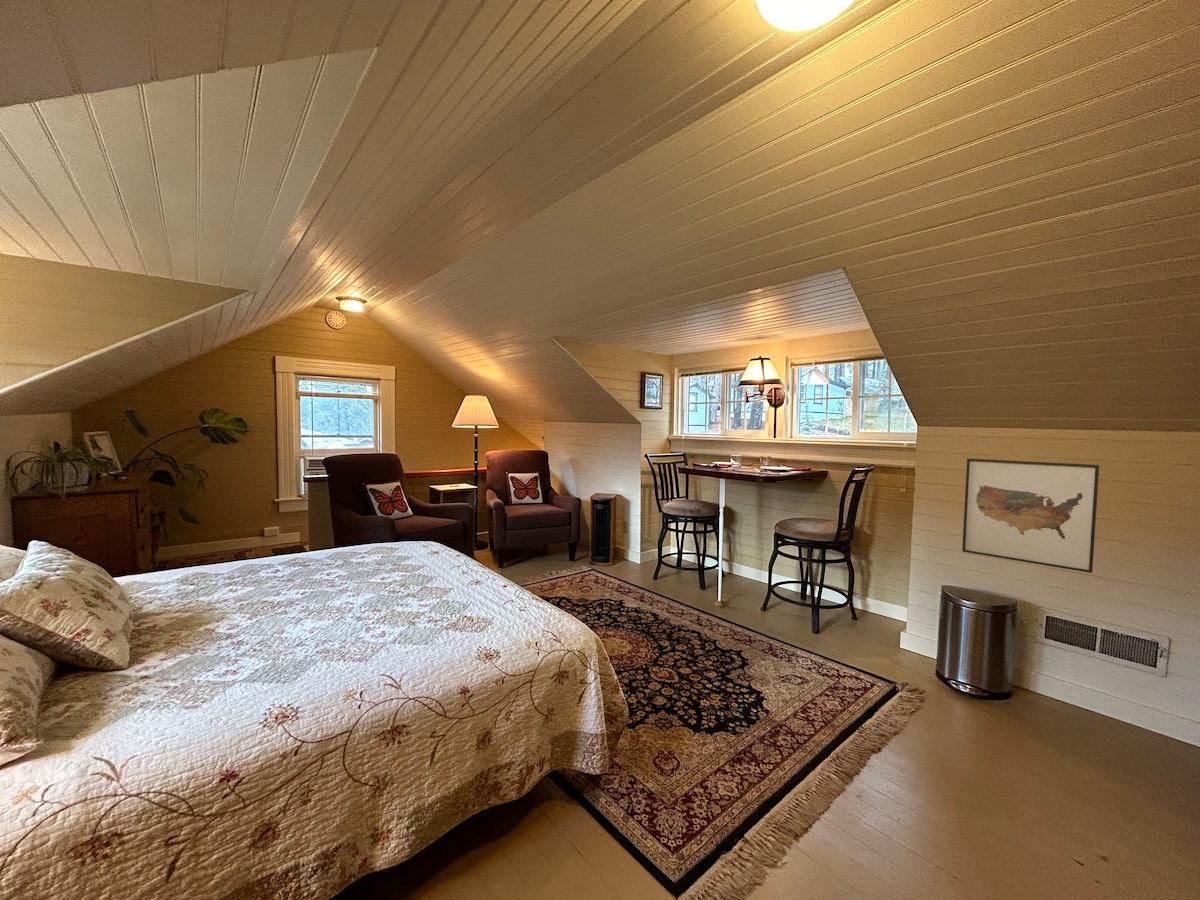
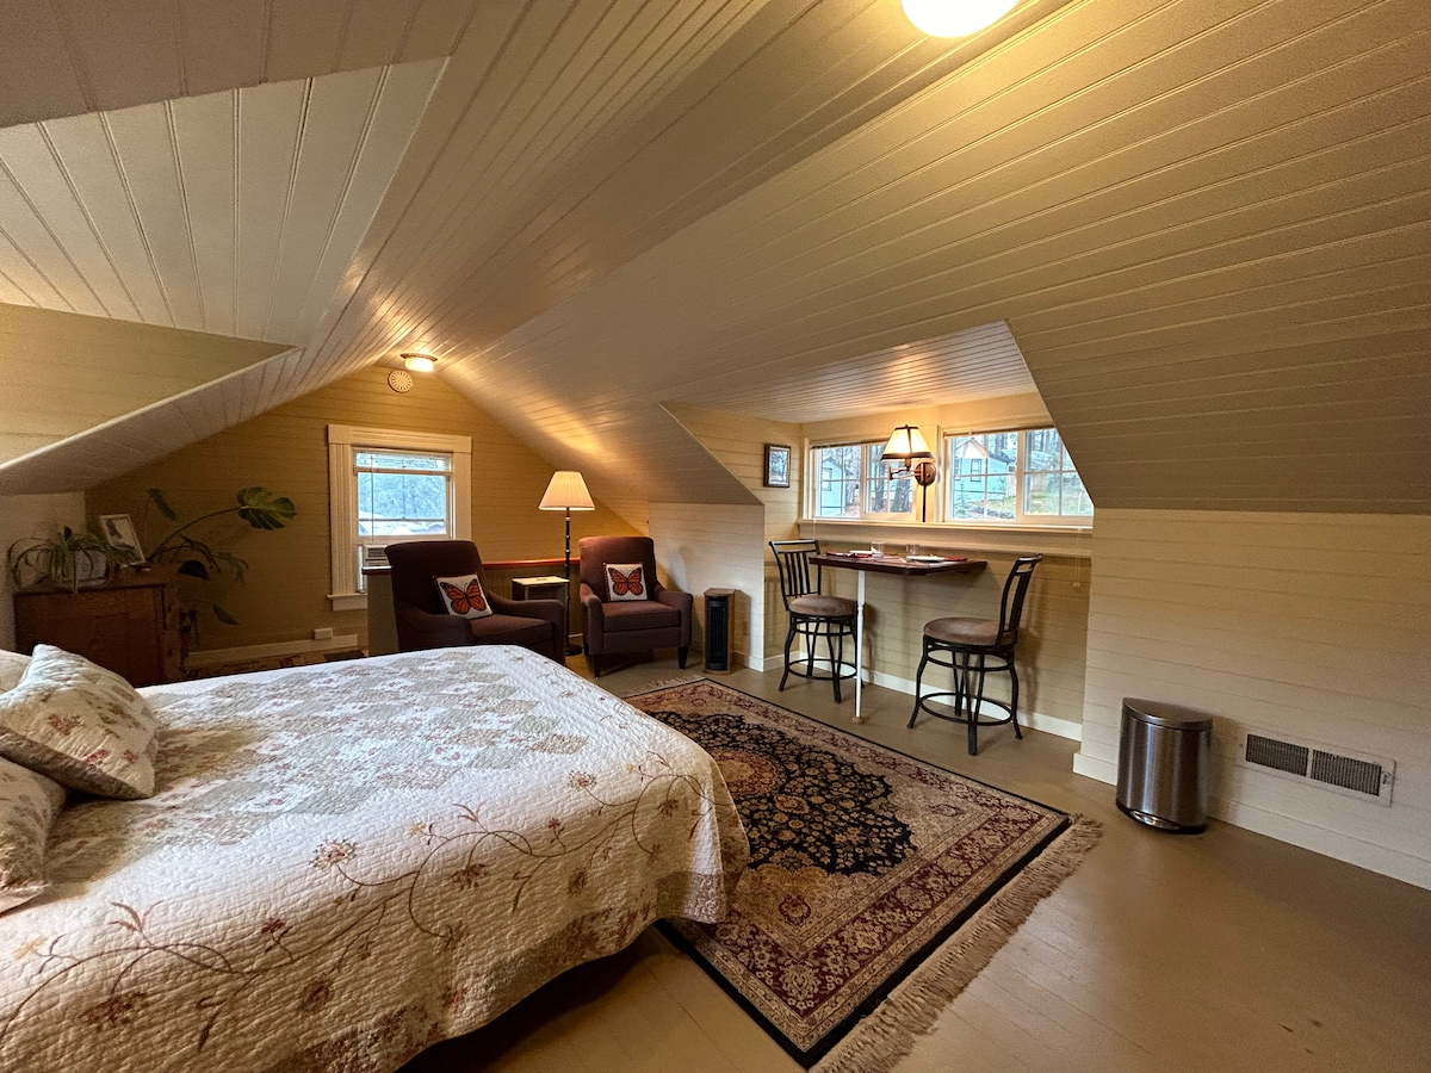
- wall art (1025, 511)
